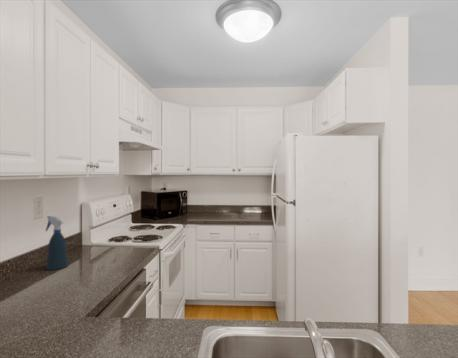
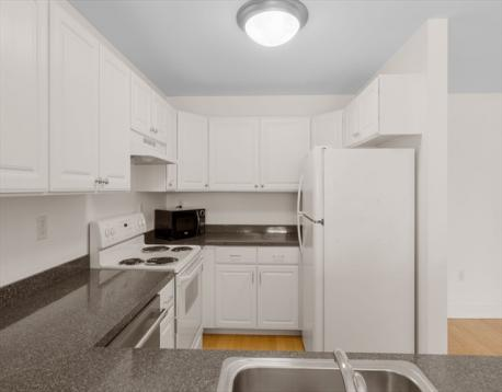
- spray bottle (55, 241)
